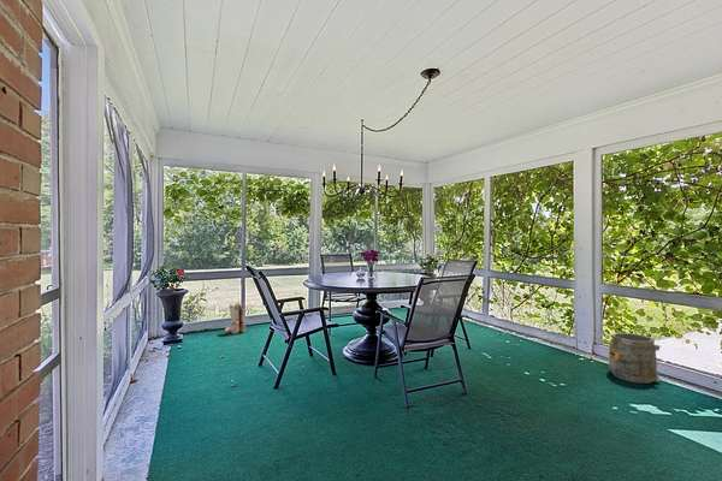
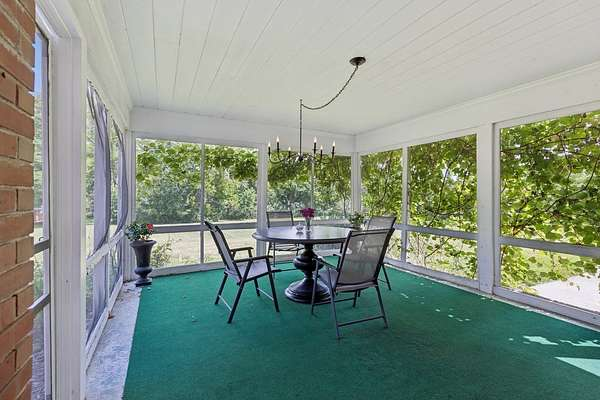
- bucket (633, 356)
- boots (235, 316)
